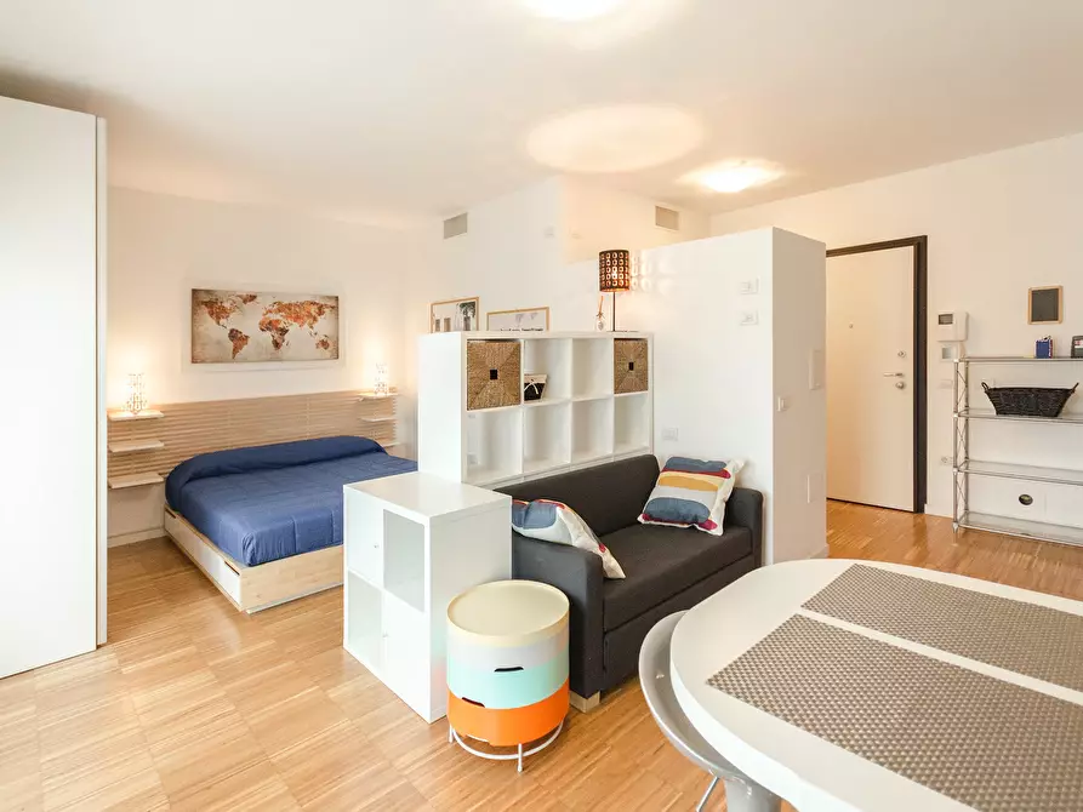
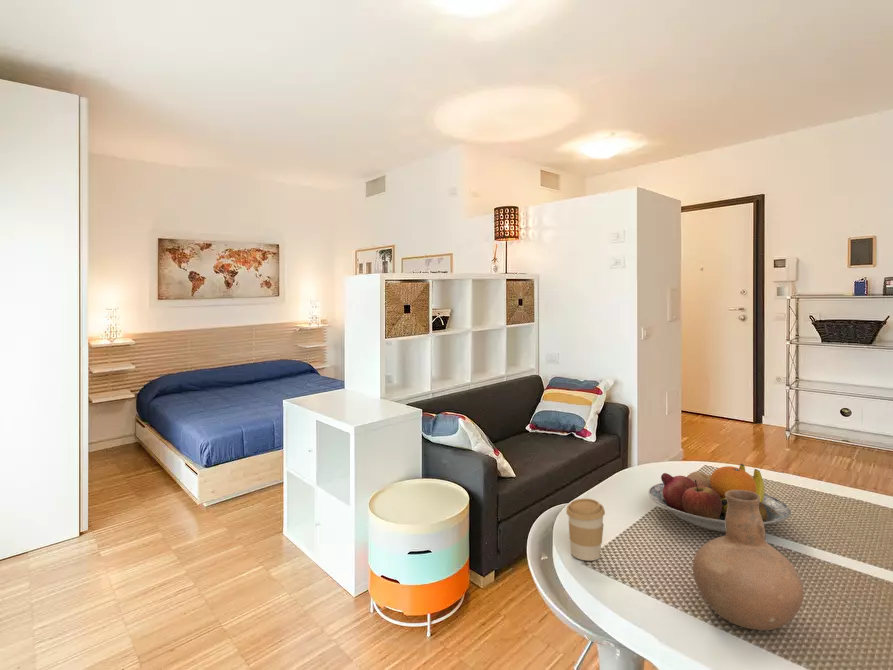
+ fruit bowl (715, 494)
+ coffee cup (585, 528)
+ vase (745, 556)
